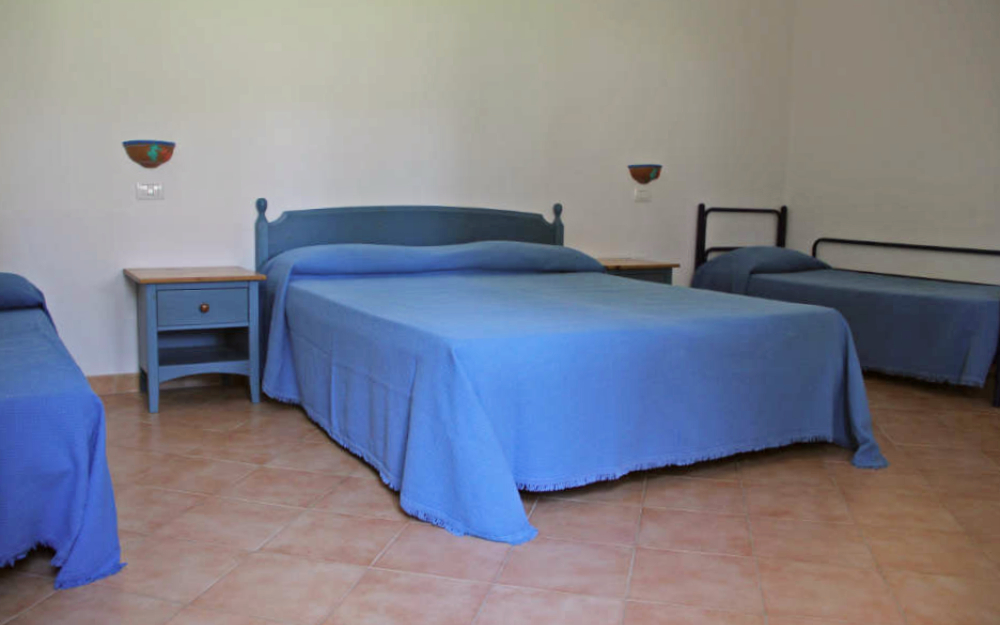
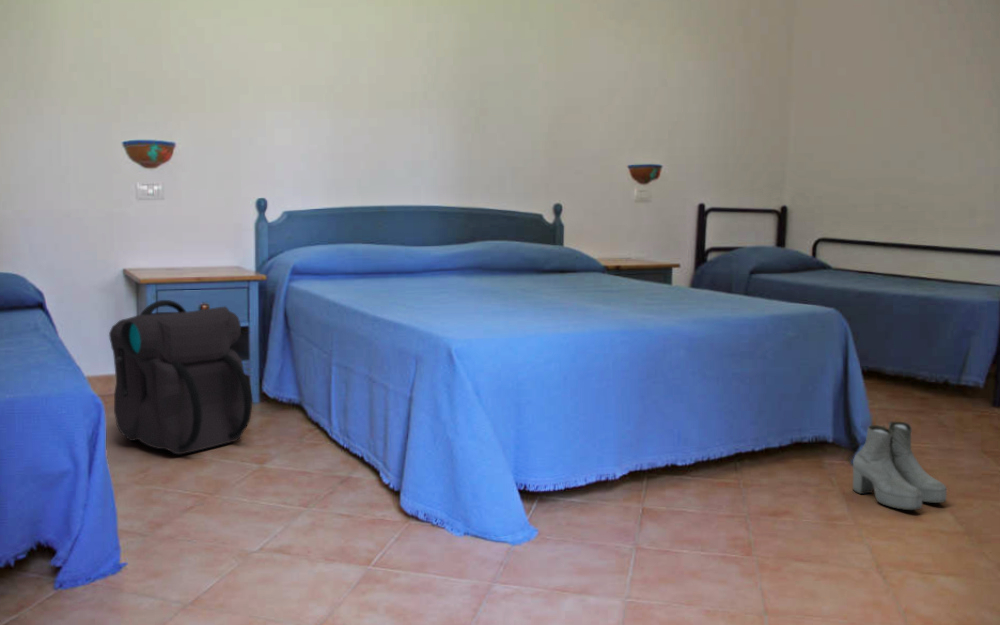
+ backpack (179, 371)
+ boots (899, 462)
